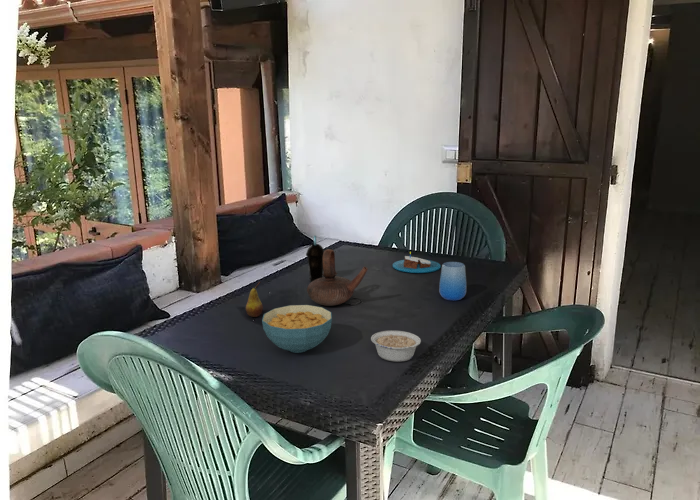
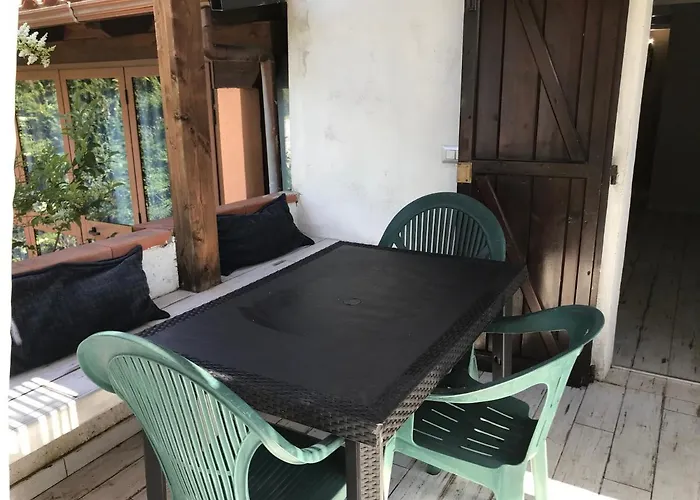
- cup (315, 258)
- teapot (338, 277)
- legume (397, 345)
- candle (416, 258)
- cup (453, 281)
- fruit (253, 298)
- cereal bowl (297, 332)
